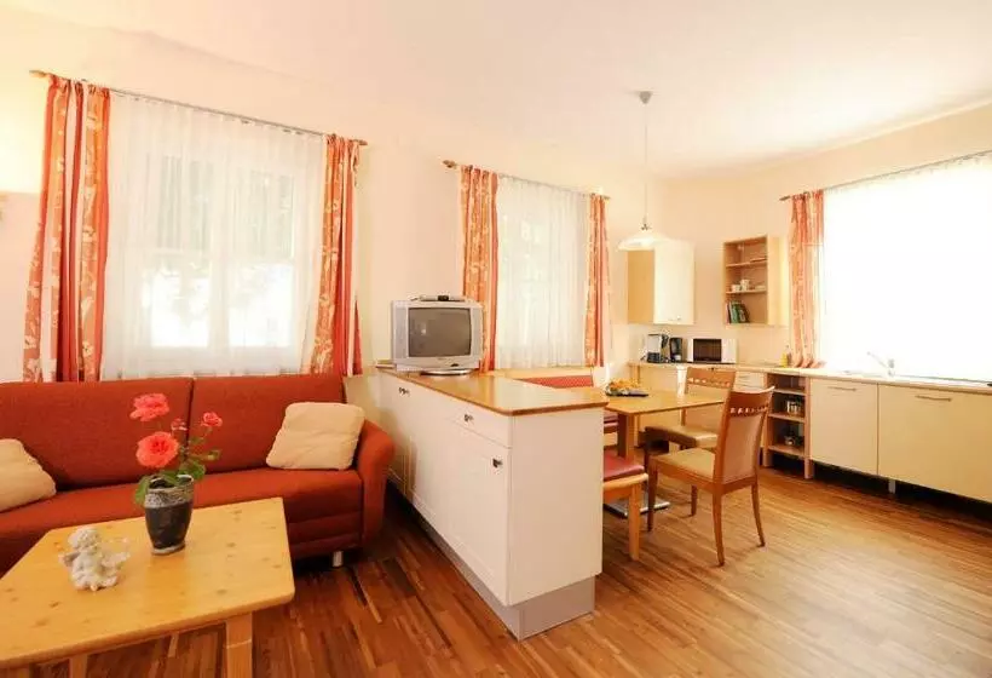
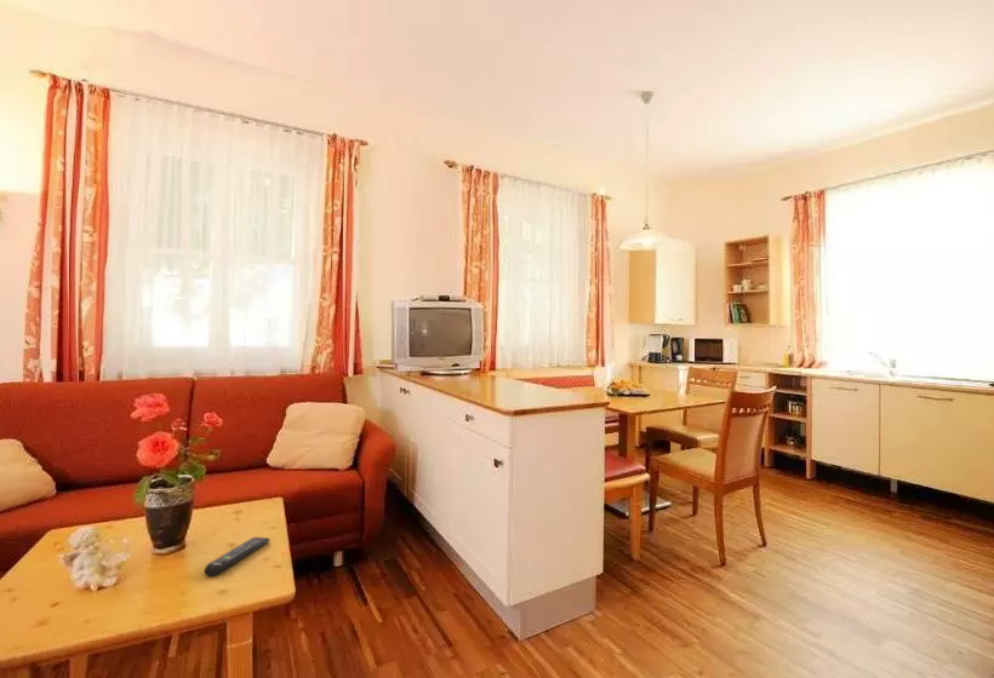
+ remote control (239, 553)
